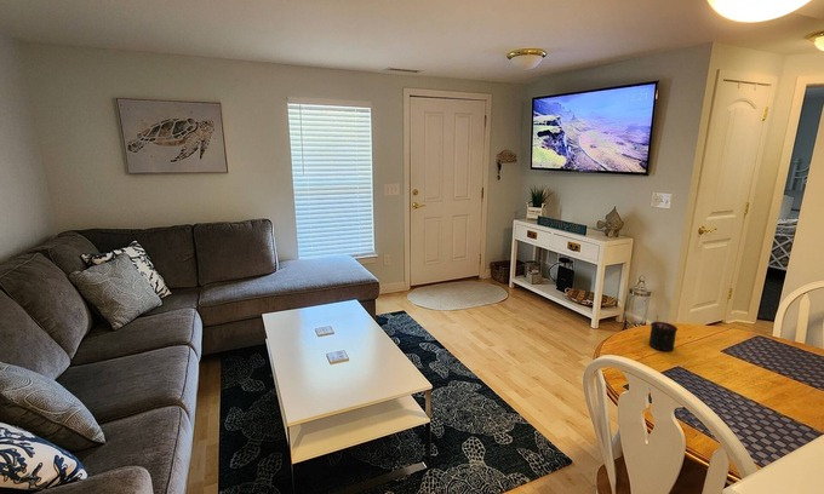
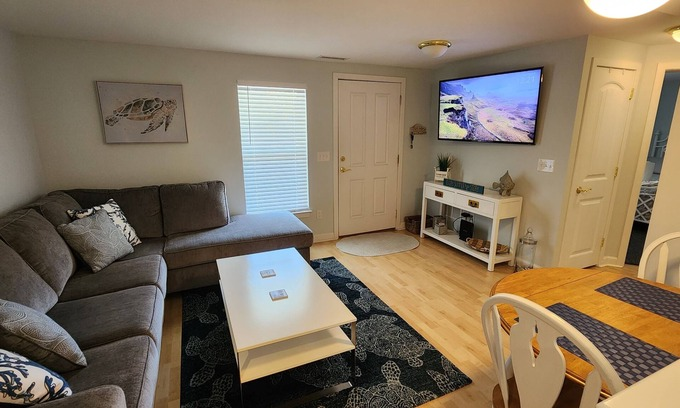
- candle (663, 331)
